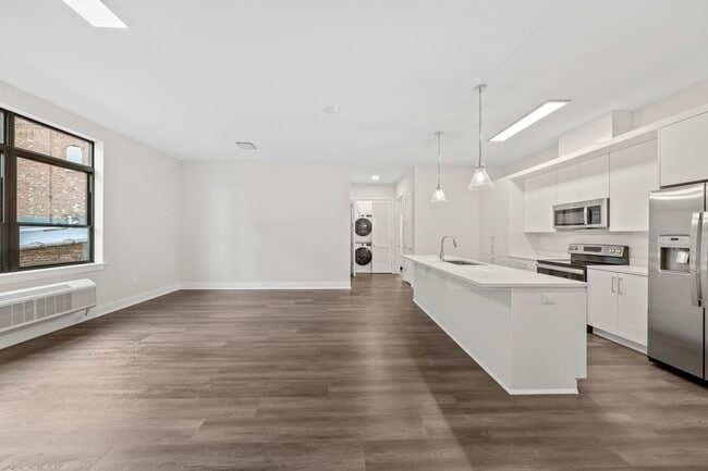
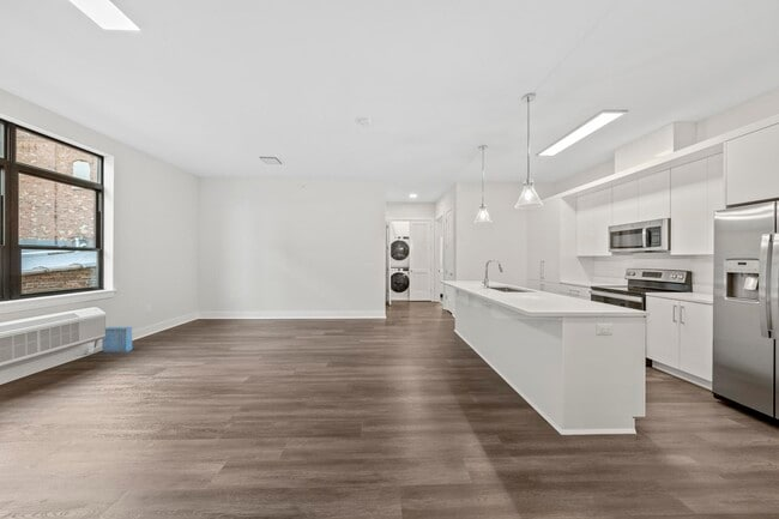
+ storage bin (105, 340)
